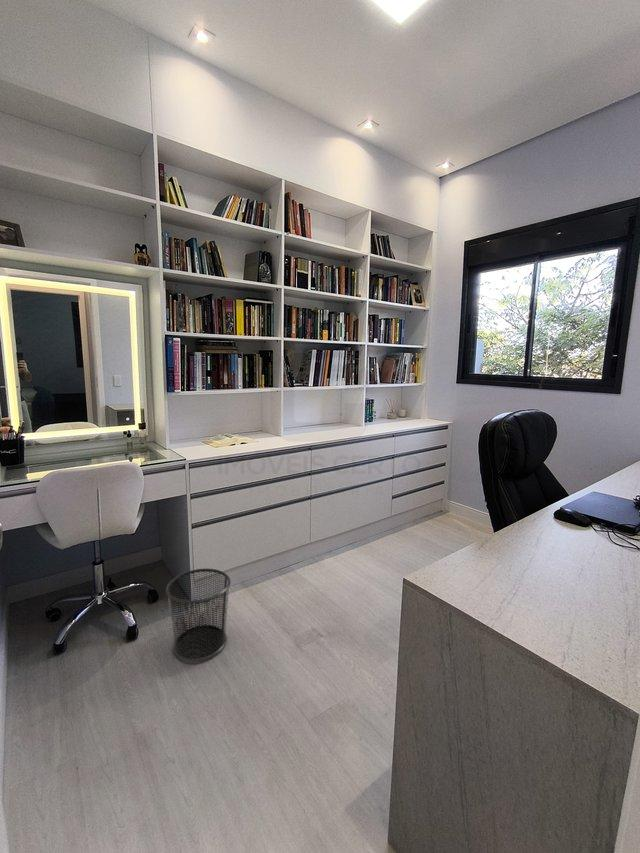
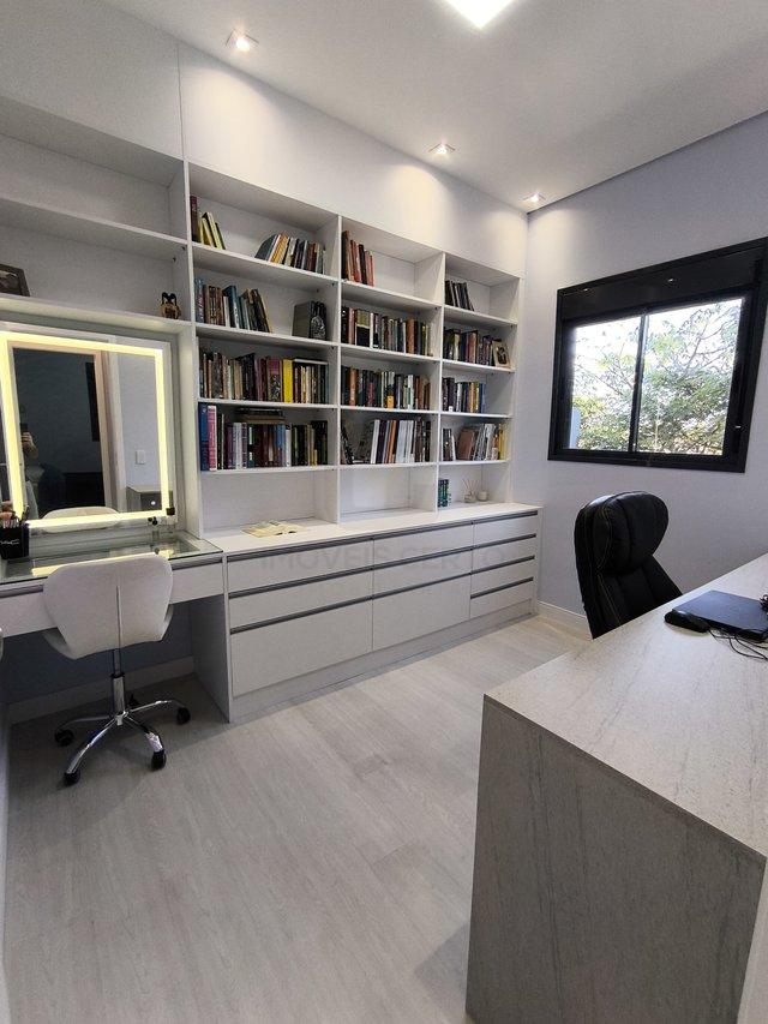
- waste bin (200, 613)
